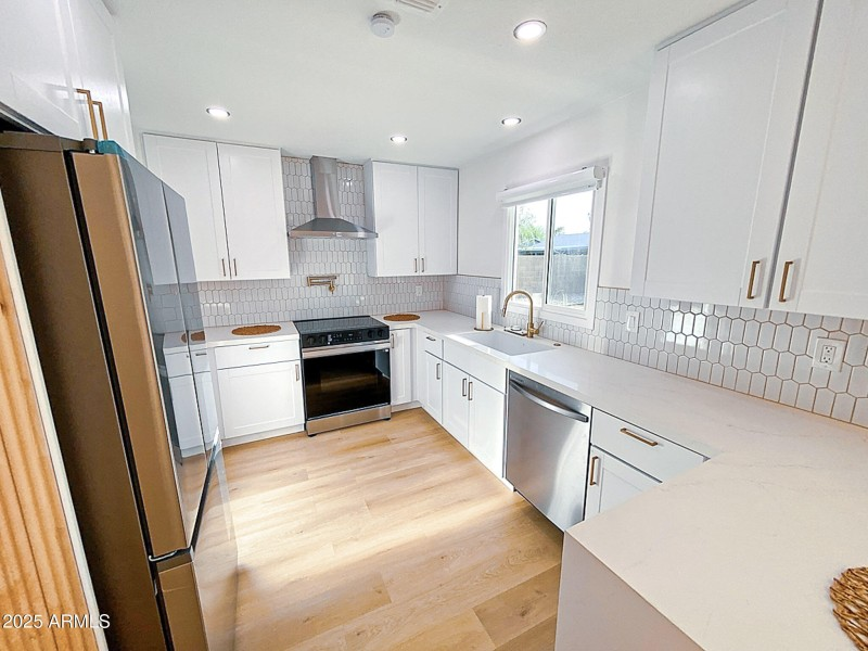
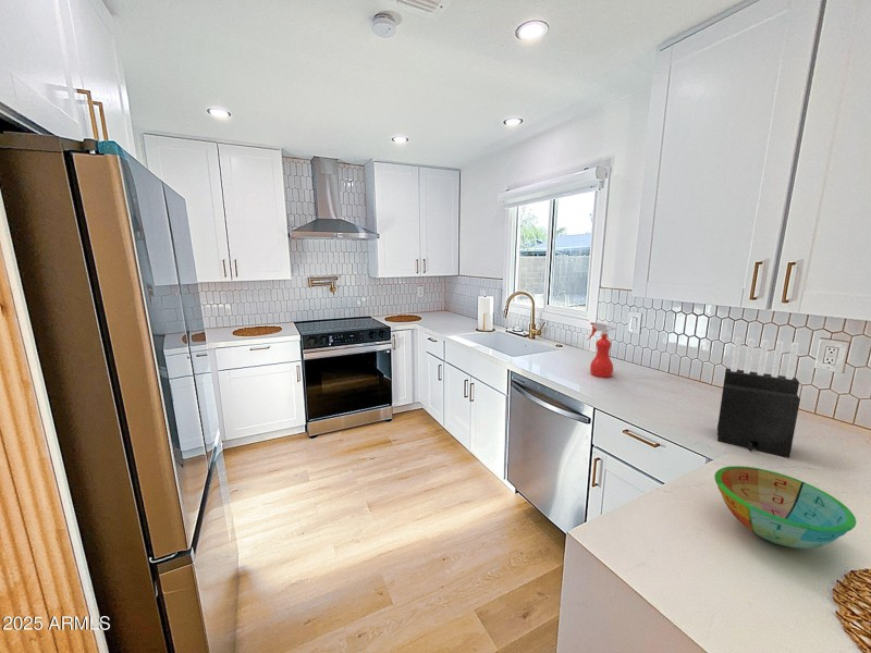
+ knife block (758, 394)
+ bowl (774, 513)
+ spray bottle (600, 348)
